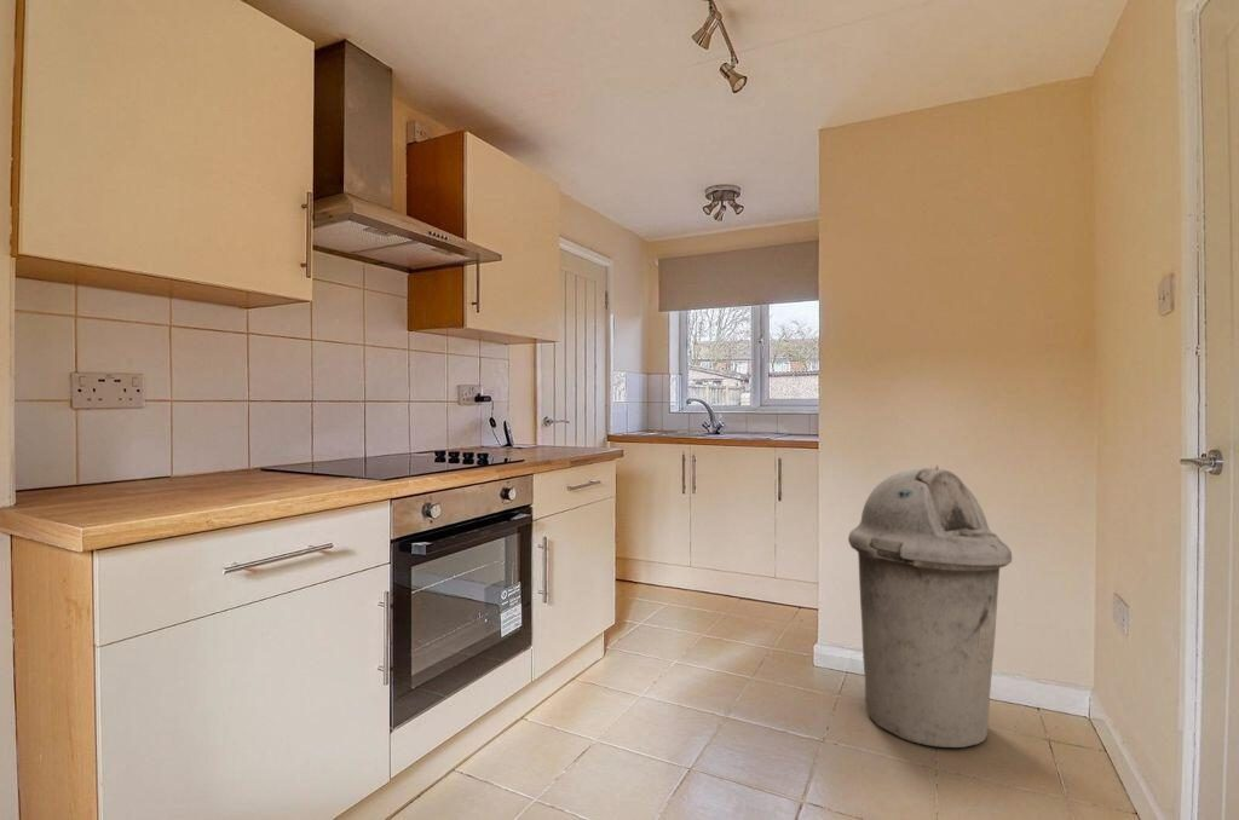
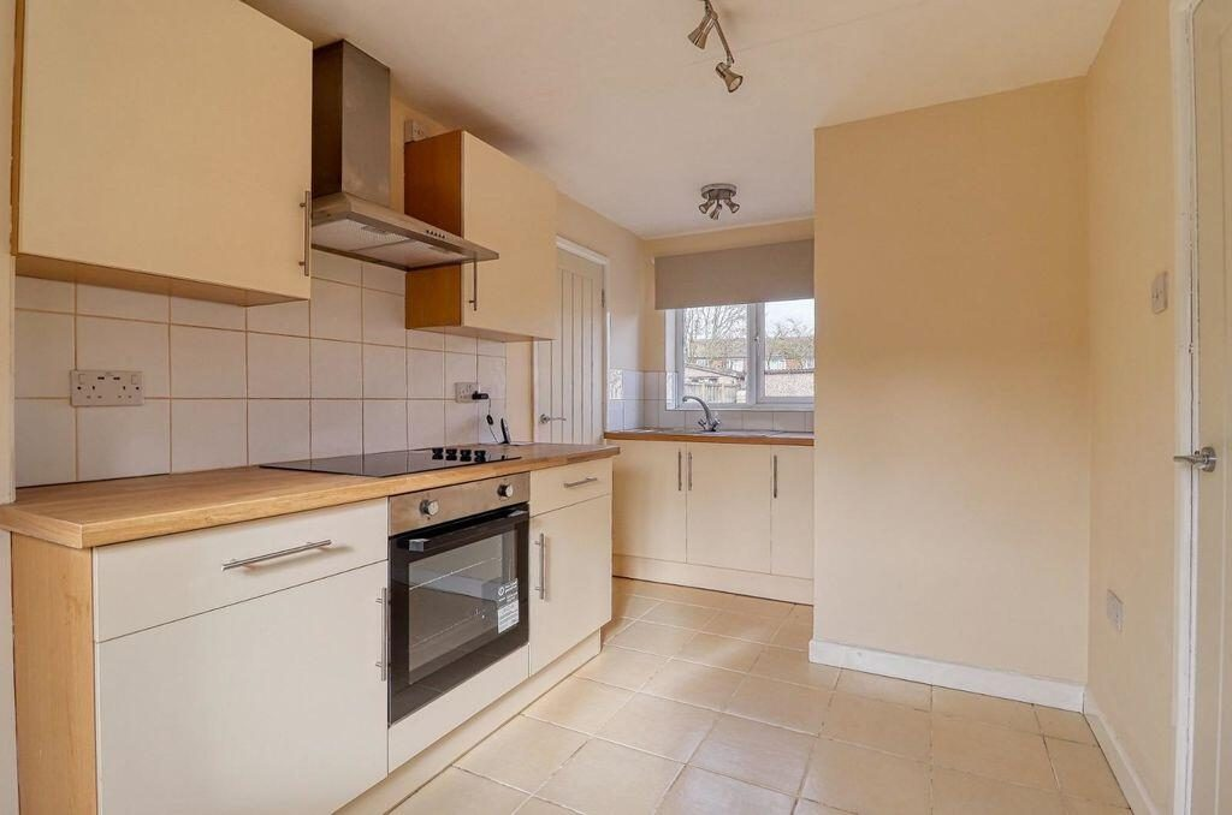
- trash can (924, 591)
